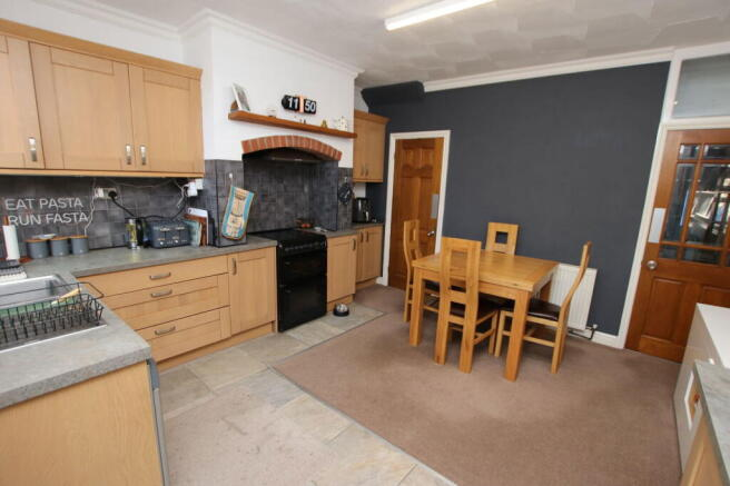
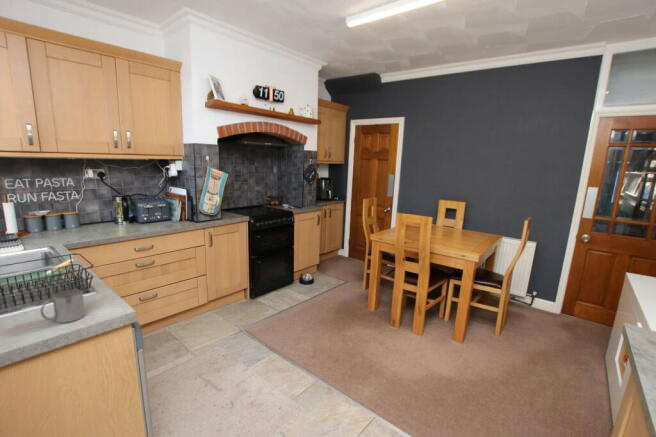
+ mug (63, 307)
